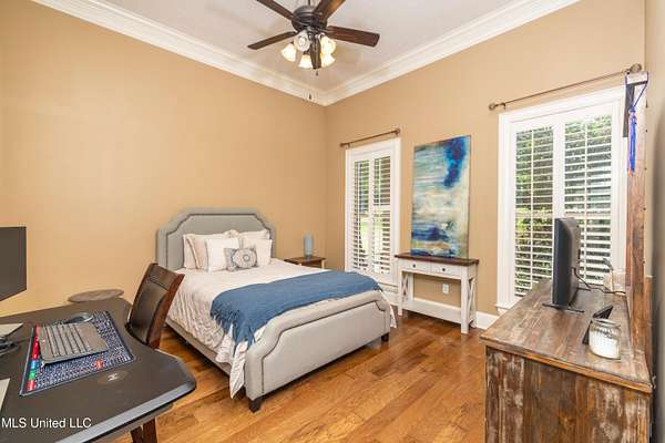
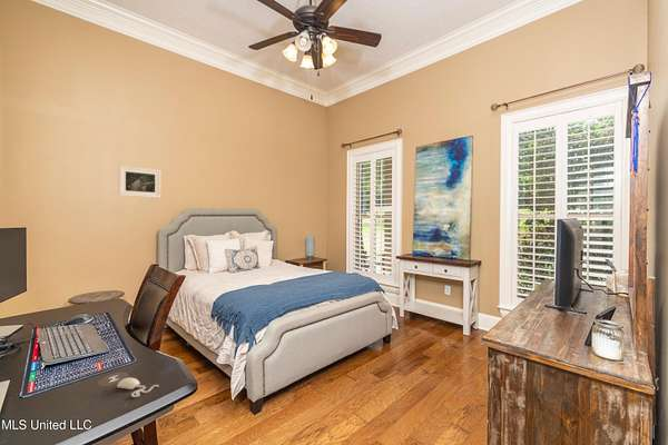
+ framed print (140, 181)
+ computer mouse (132, 385)
